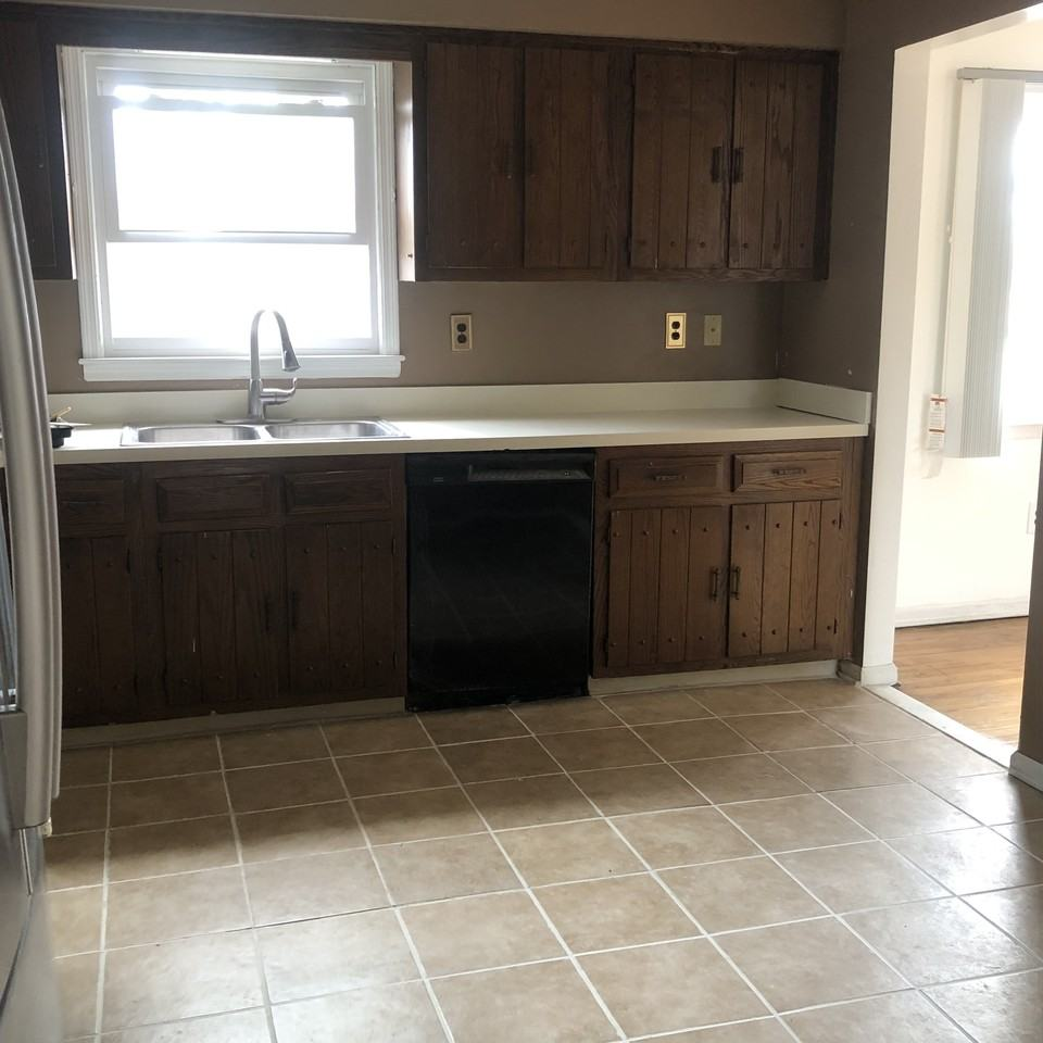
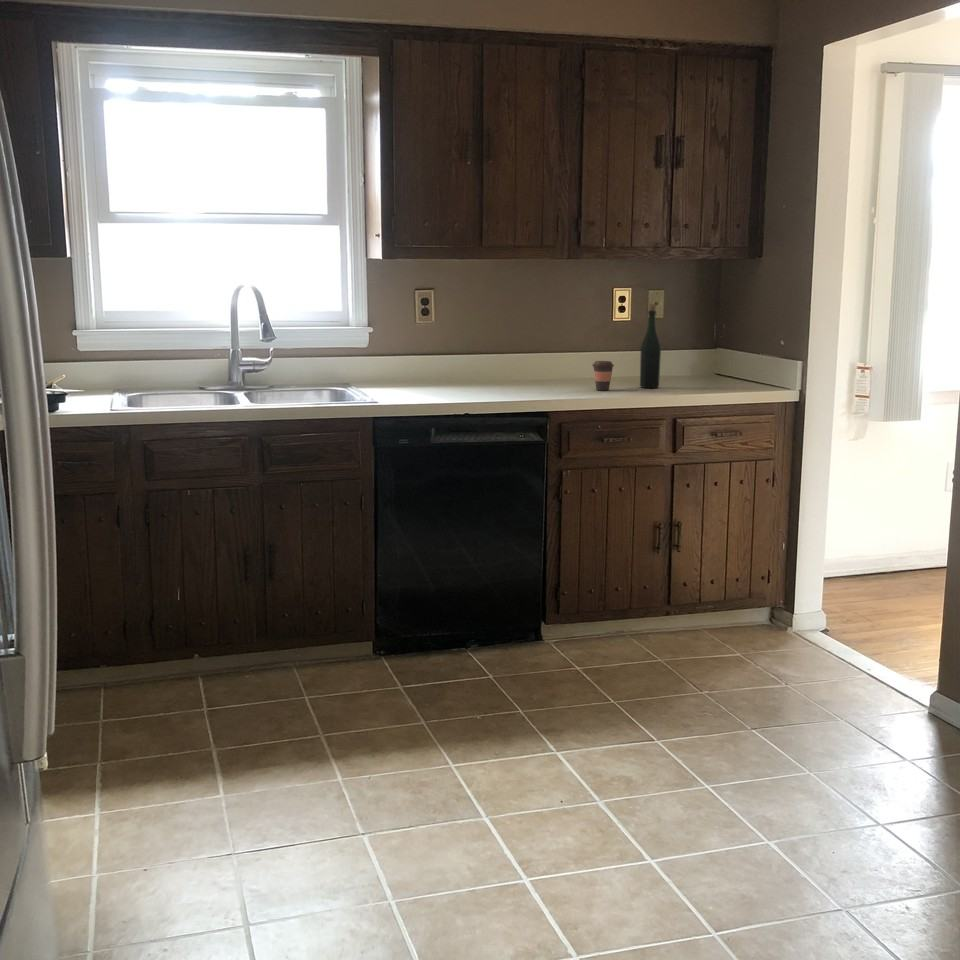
+ bottle (650, 345)
+ coffee cup (602, 375)
